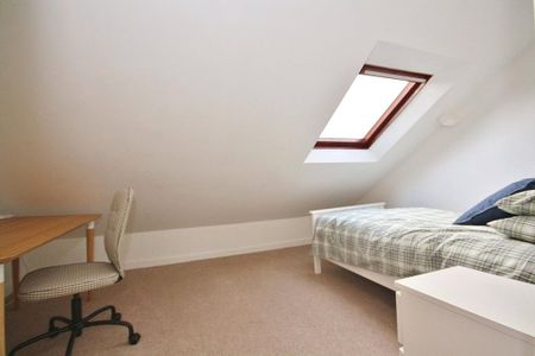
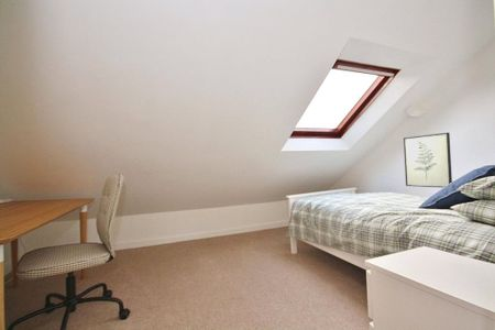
+ wall art (426, 161)
